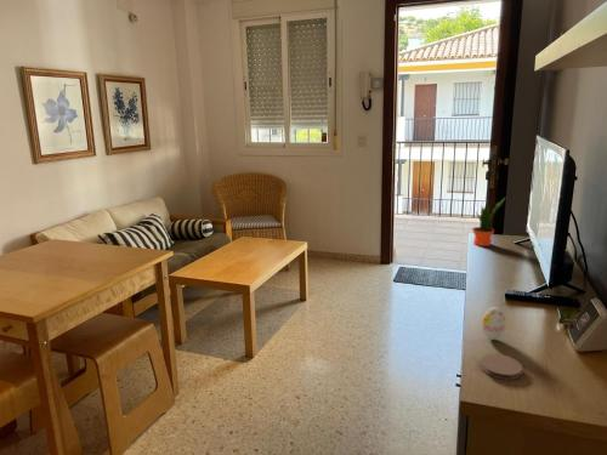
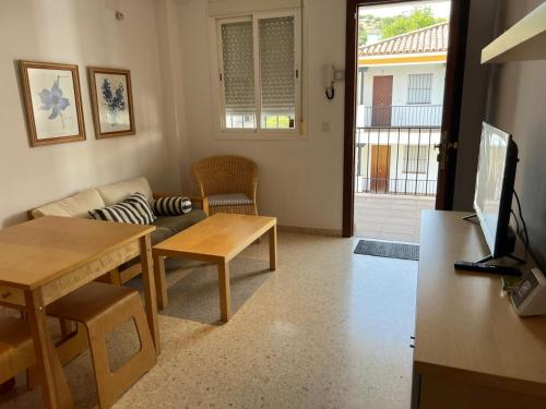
- decorative egg (493, 323)
- coaster (500, 365)
- potted plant (488, 220)
